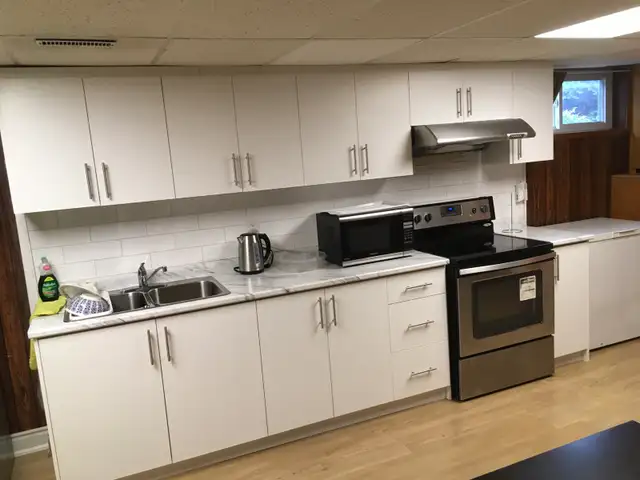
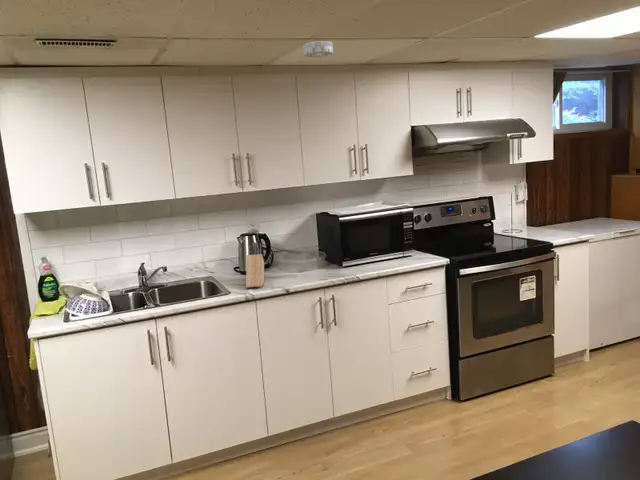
+ smoke detector (318, 48)
+ knife block (254, 264)
